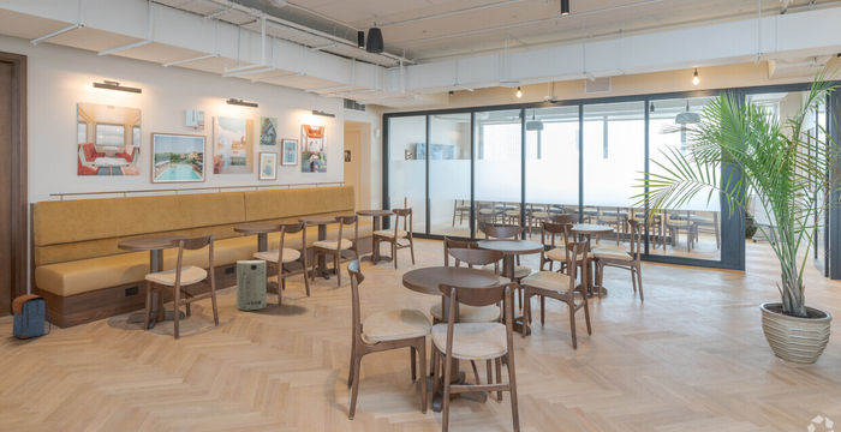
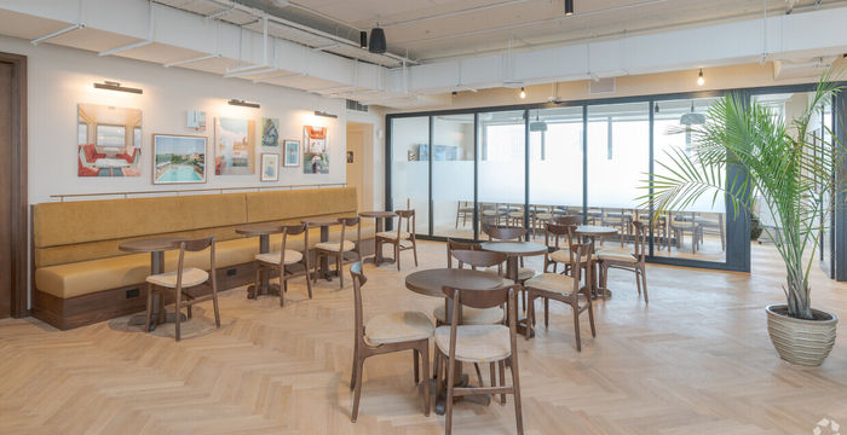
- fan (251, 284)
- backpack (31, 314)
